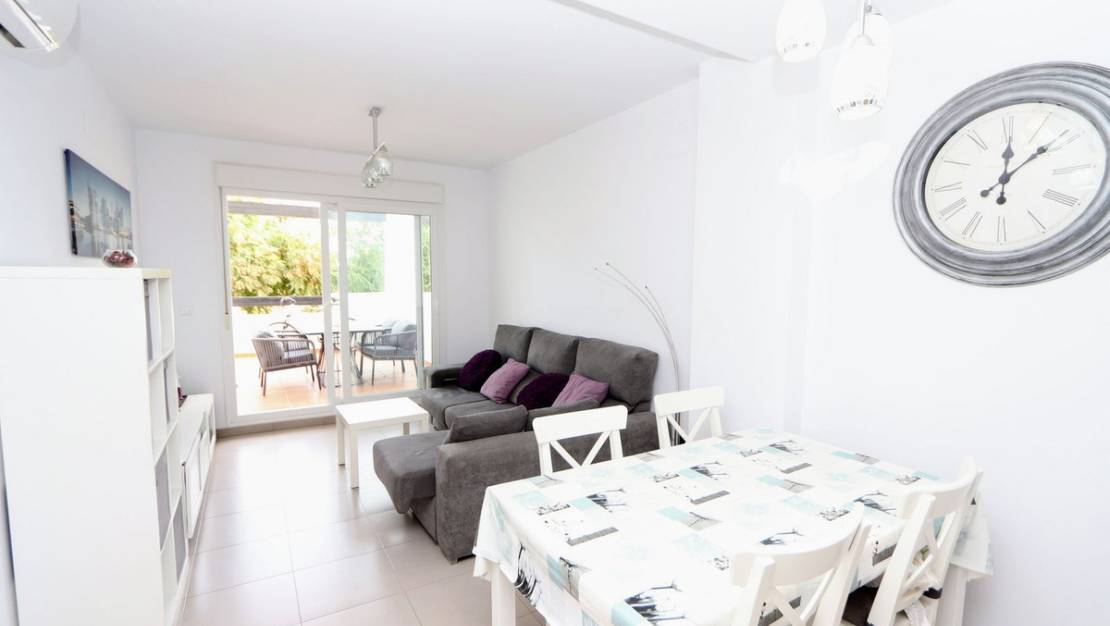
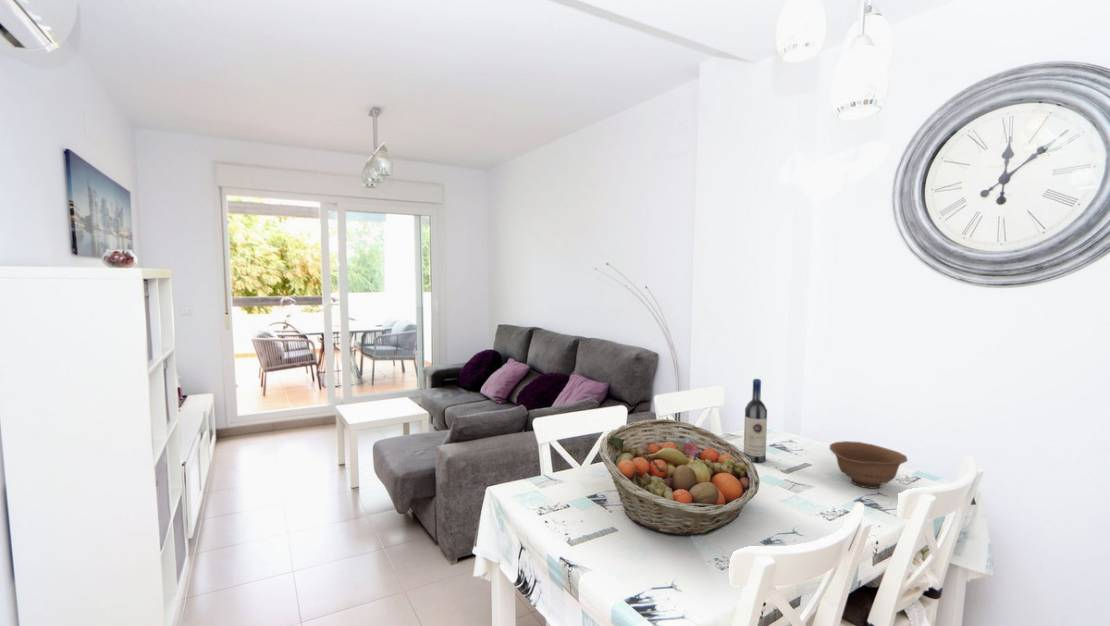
+ fruit basket (678, 472)
+ wine bottle (755, 419)
+ bowl (866, 467)
